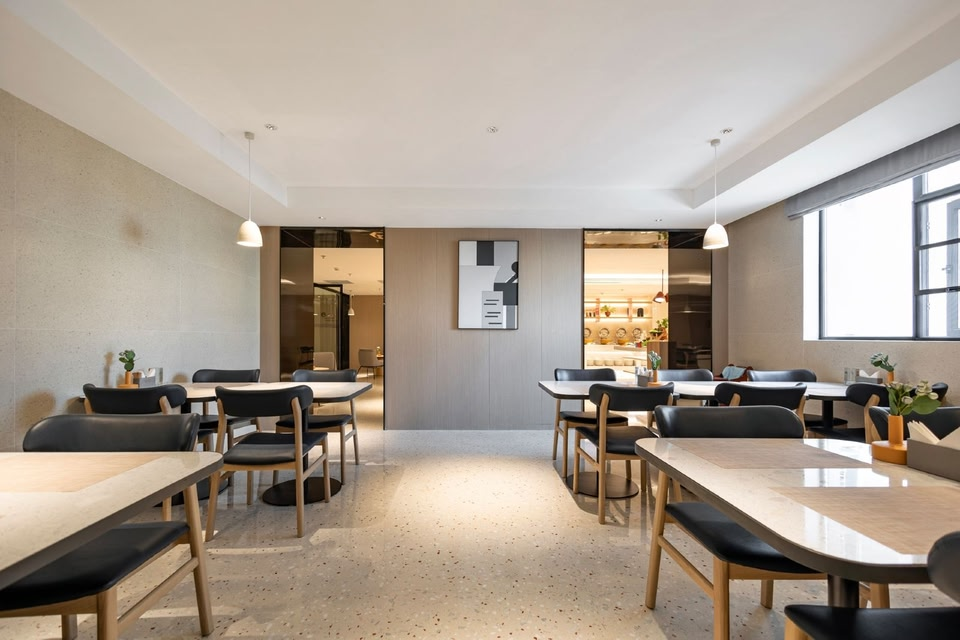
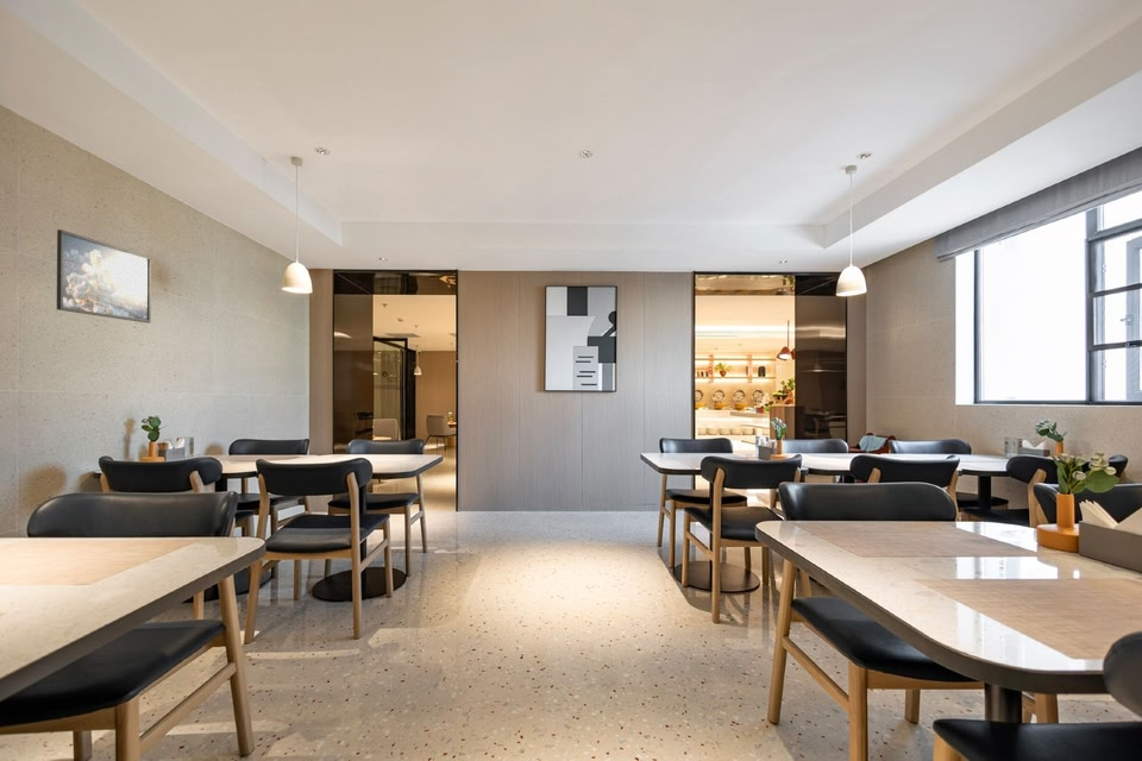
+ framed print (108, 281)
